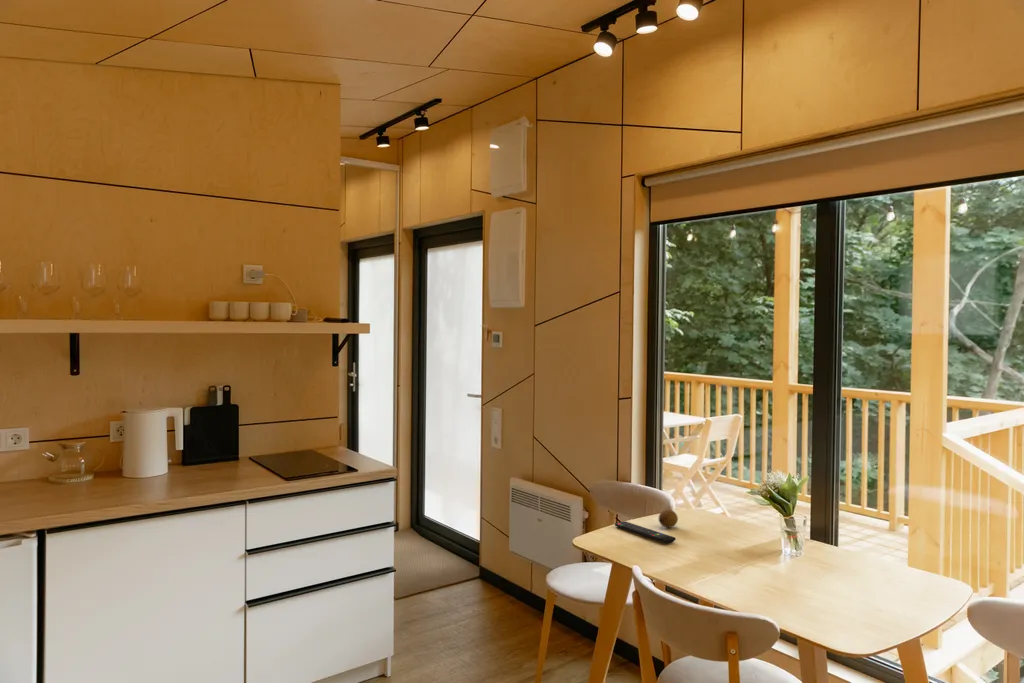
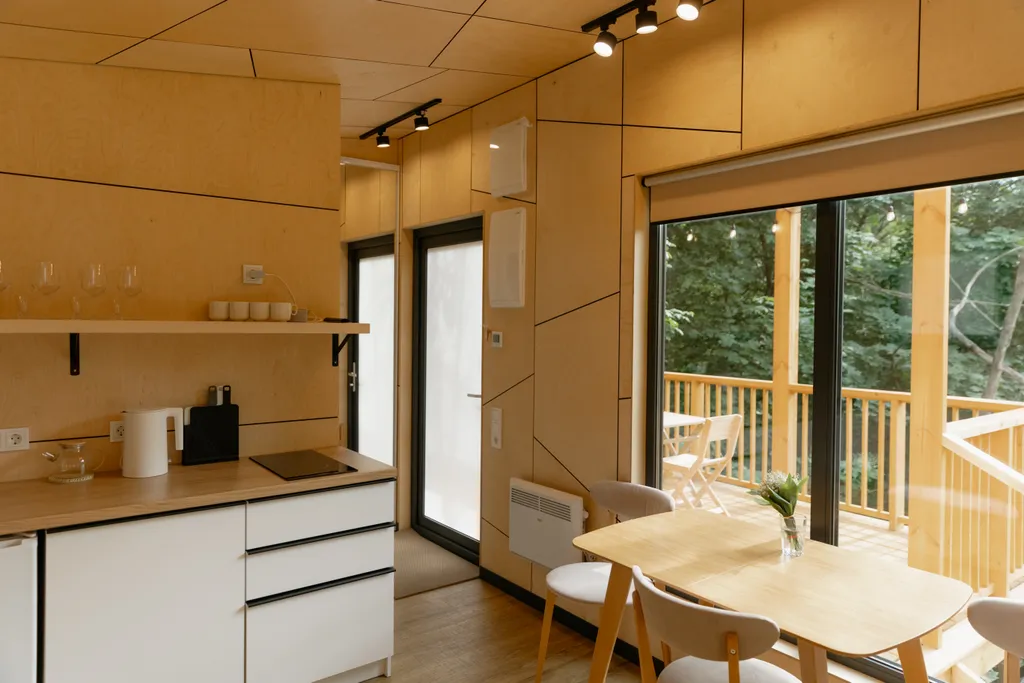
- fruit (668, 518)
- remote control (643, 532)
